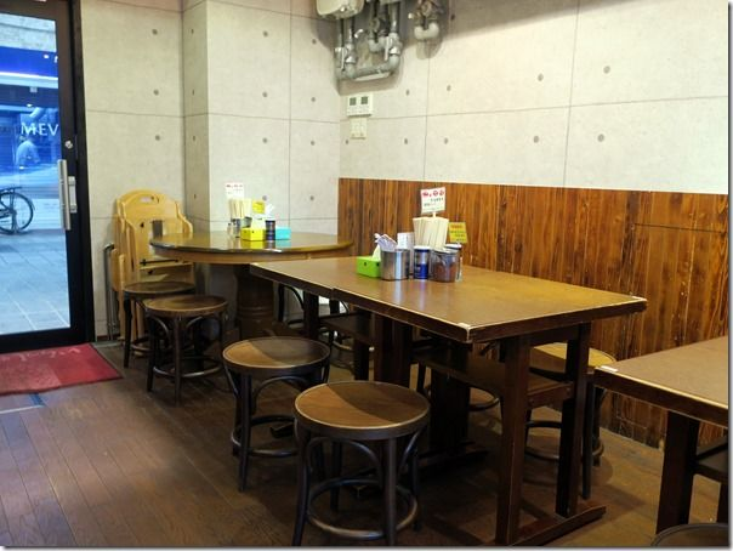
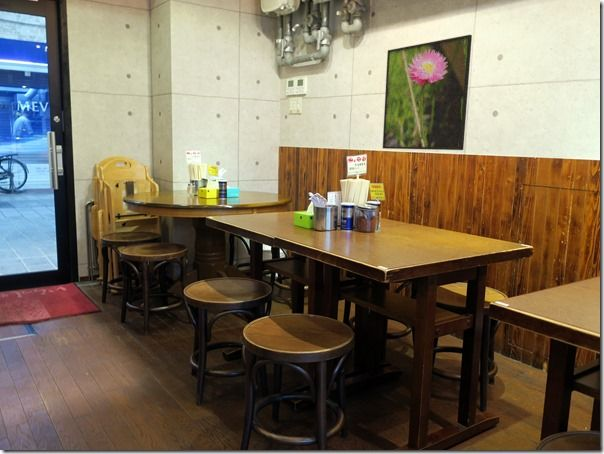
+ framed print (423, 97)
